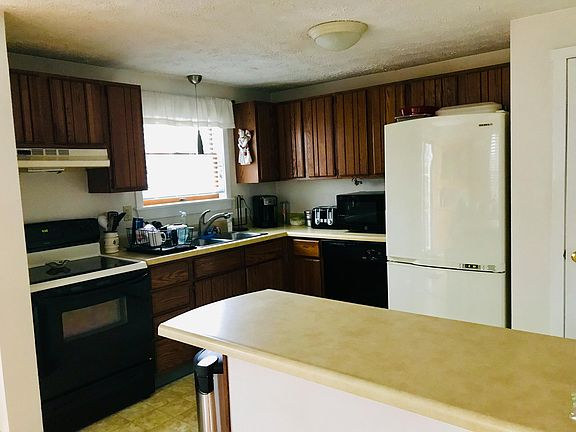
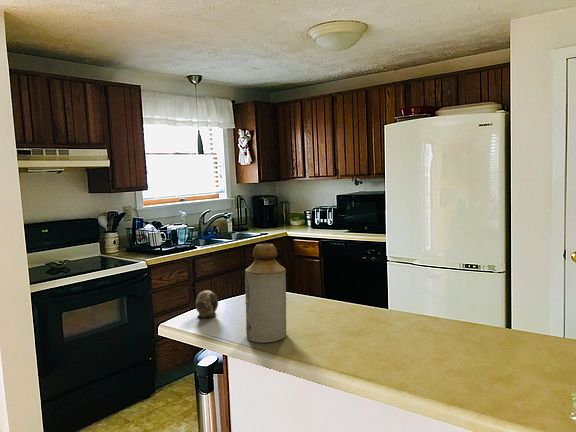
+ bottle (265, 290)
+ decorative egg (206, 303)
